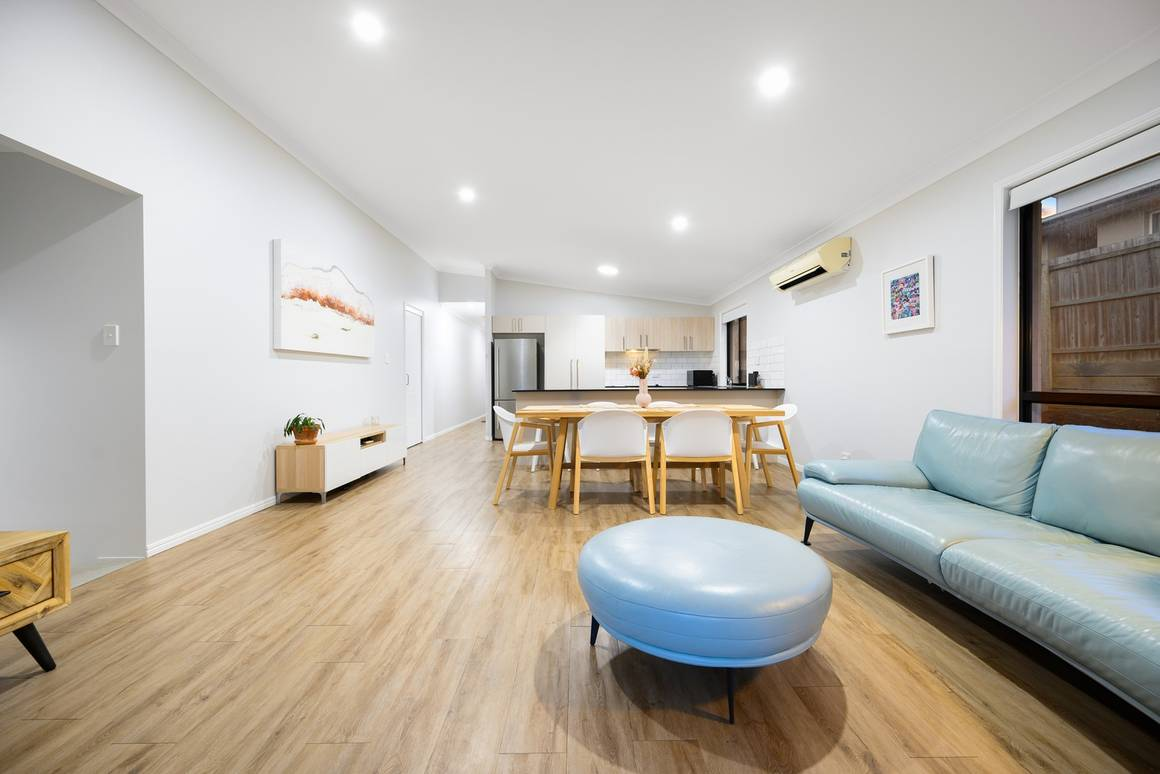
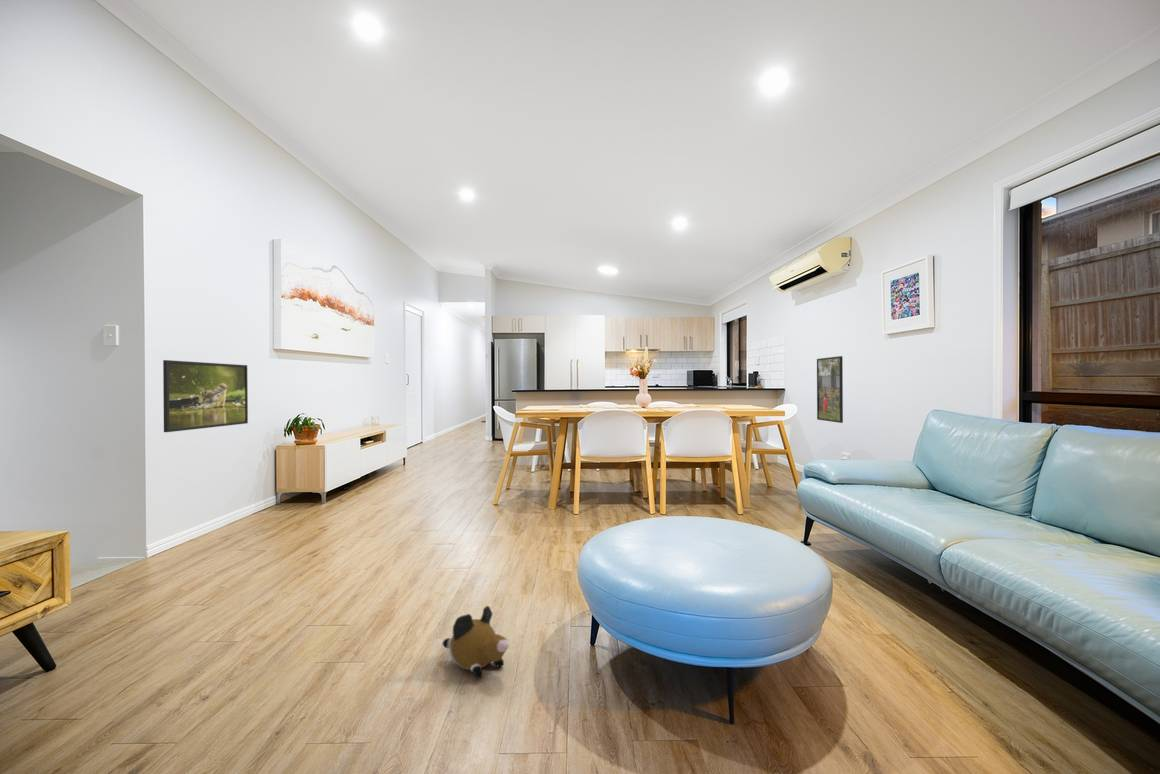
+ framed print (210, 395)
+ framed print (829, 389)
+ plush toy (480, 639)
